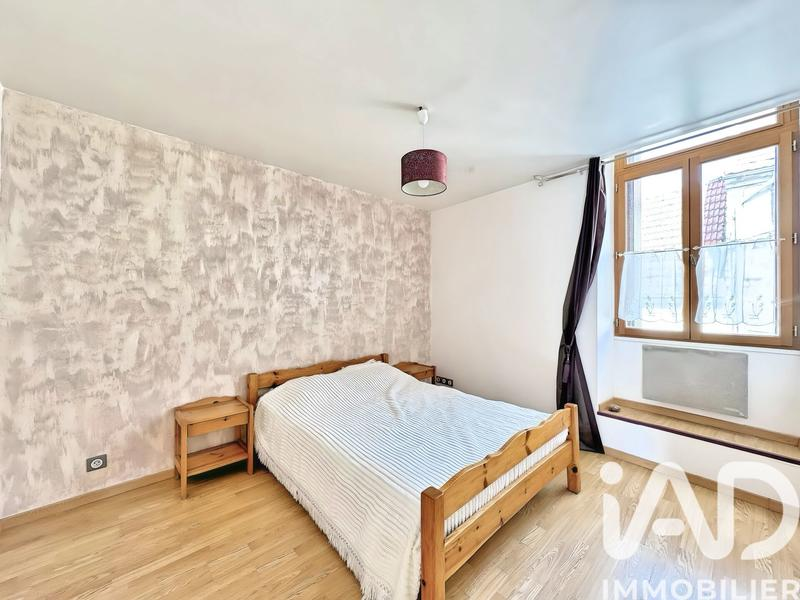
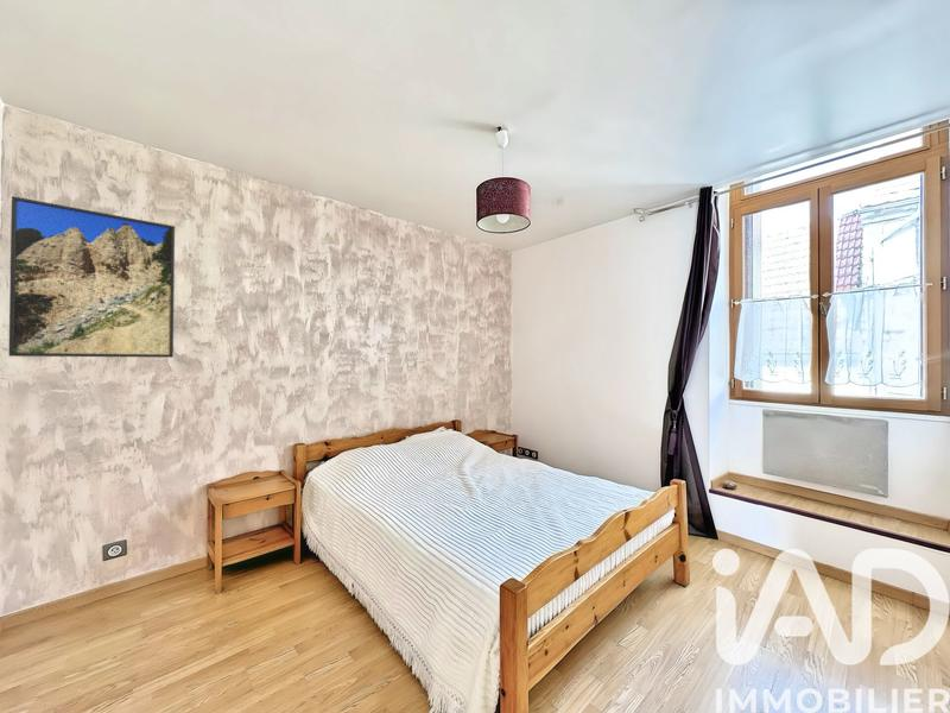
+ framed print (100, 284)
